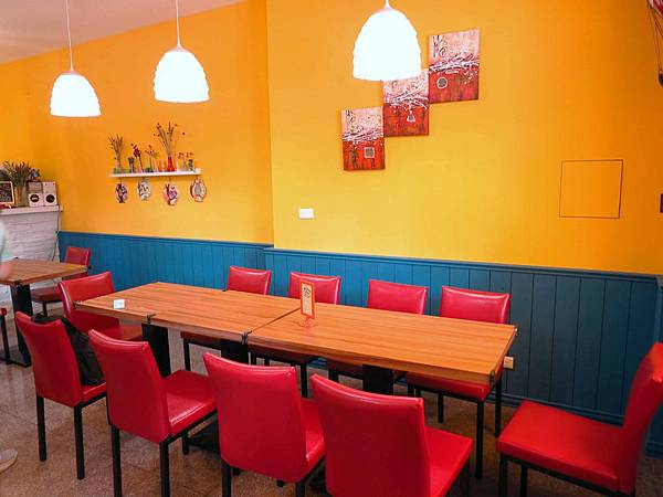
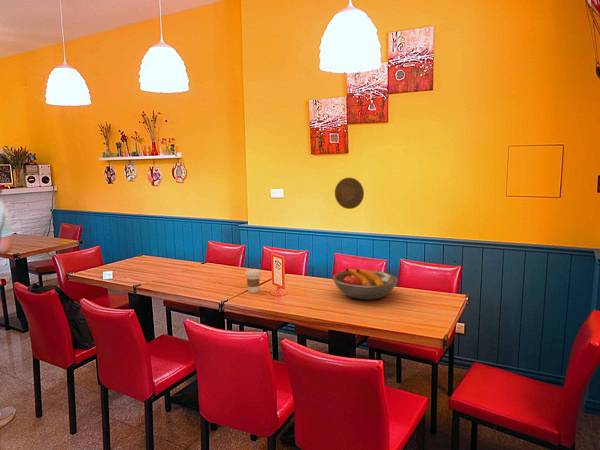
+ fruit bowl (364, 284)
+ coffee cup (253, 280)
+ decorative plate (348, 193)
